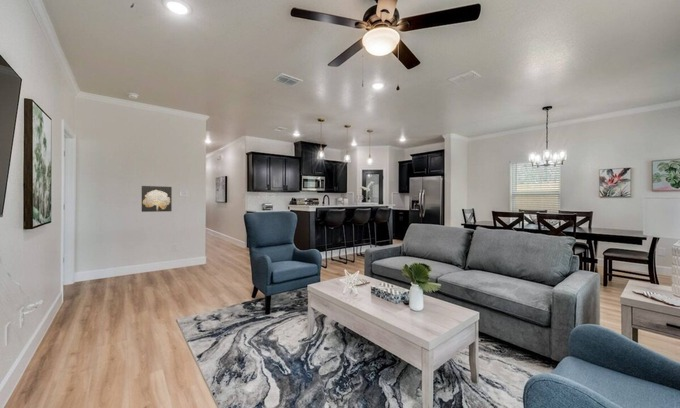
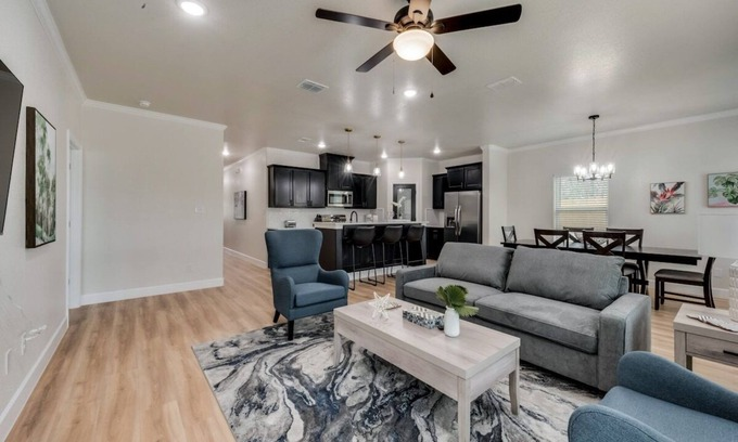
- wall art (156, 198)
